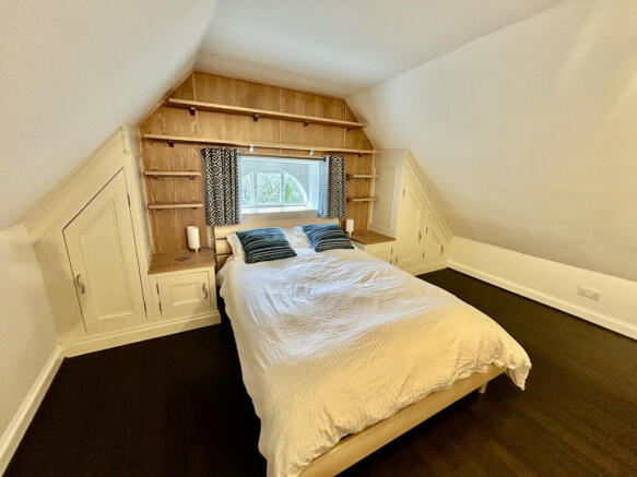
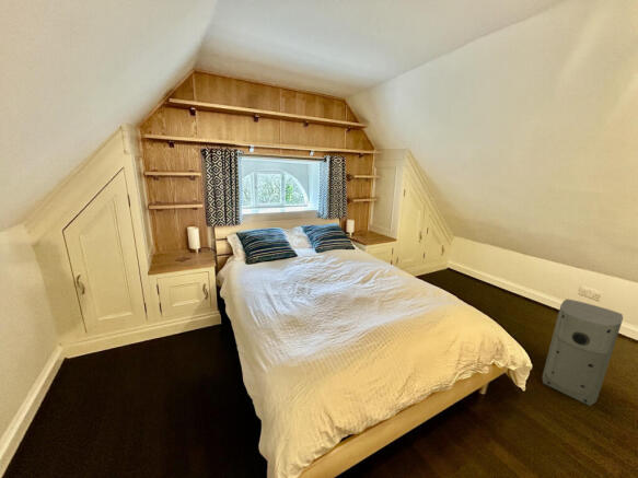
+ air purifier (578, 350)
